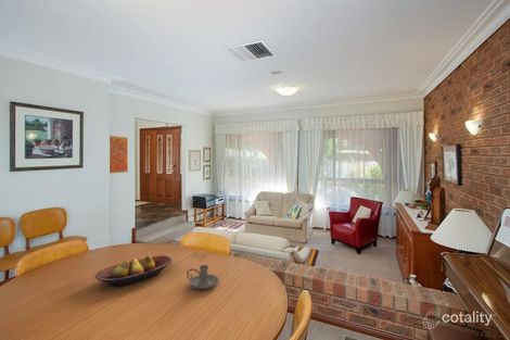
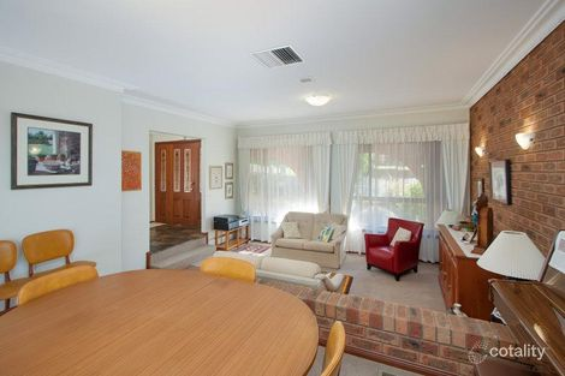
- fruit bowl (137, 267)
- candle holder (201, 275)
